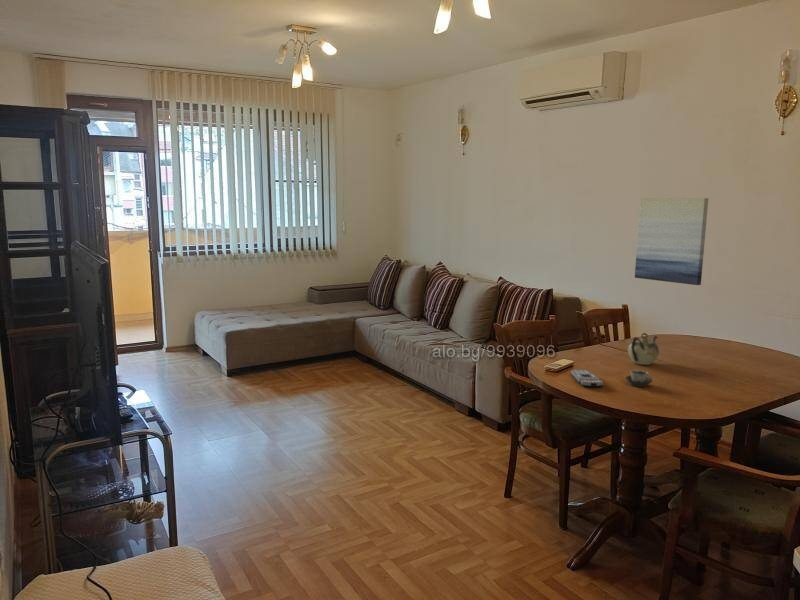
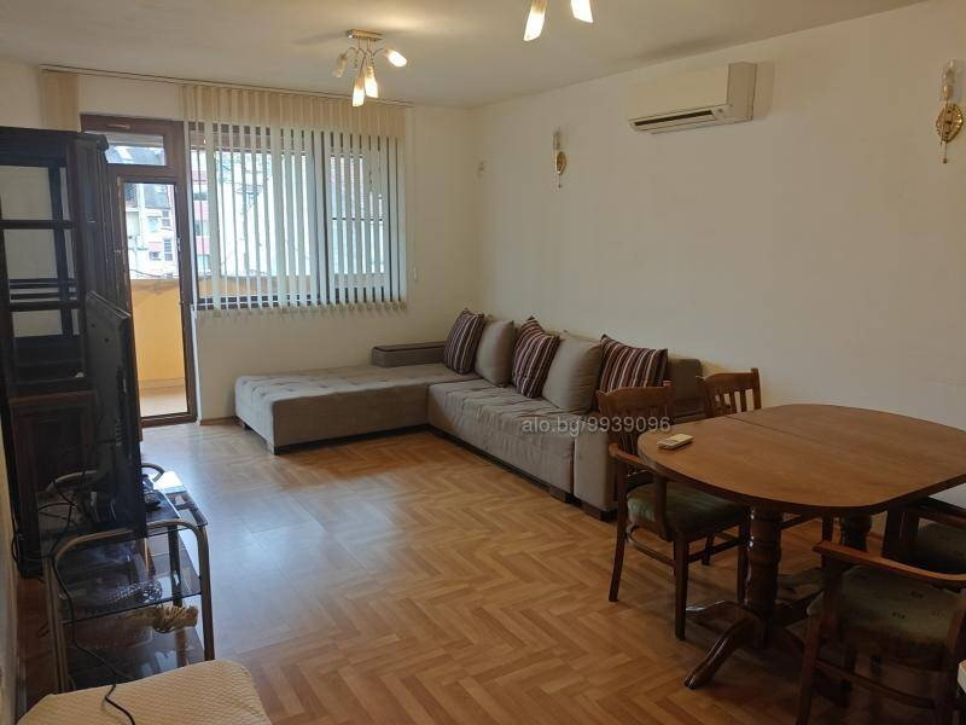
- cup (639, 378)
- remote control (585, 377)
- wall art (669, 240)
- teapot (644, 347)
